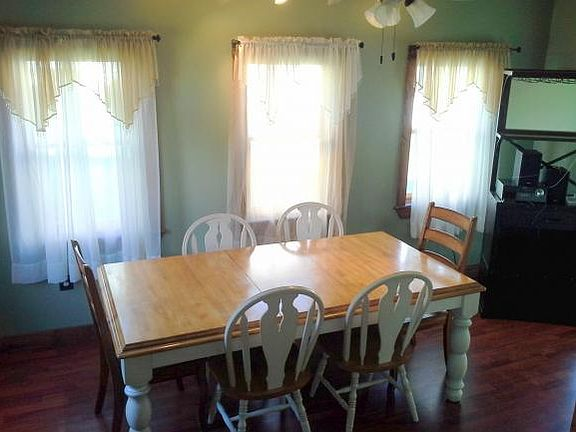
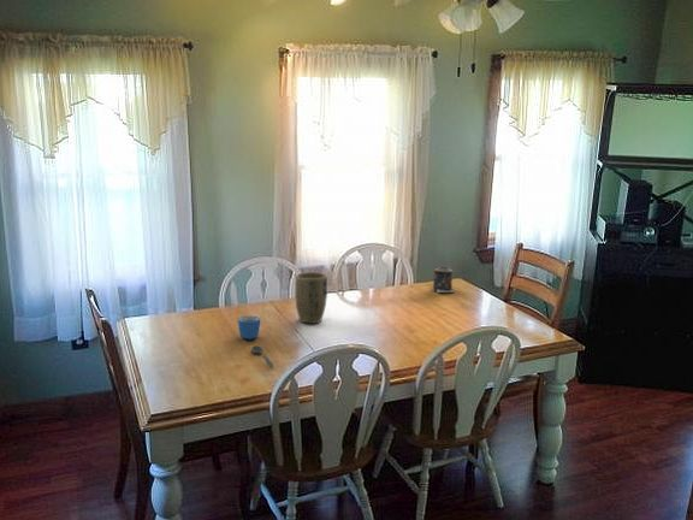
+ candle (445, 279)
+ plant pot (310, 297)
+ mug (248, 326)
+ soupspoon (263, 355)
